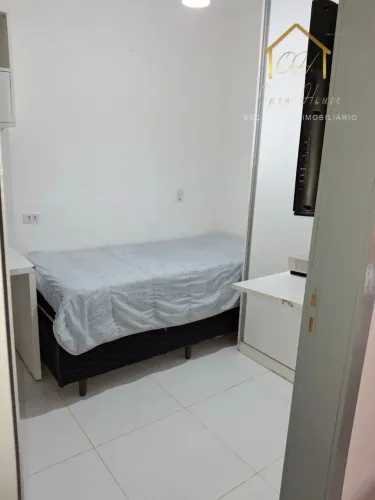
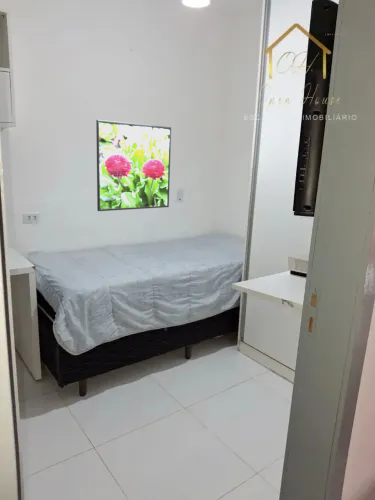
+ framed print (135, 167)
